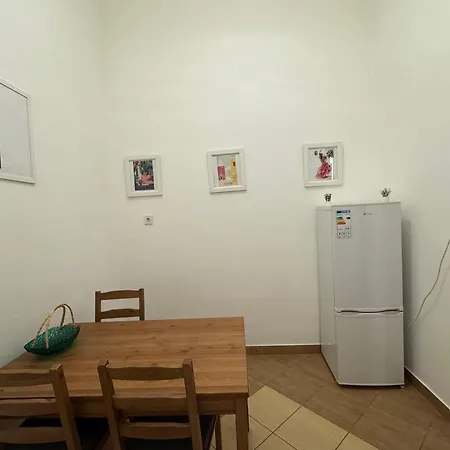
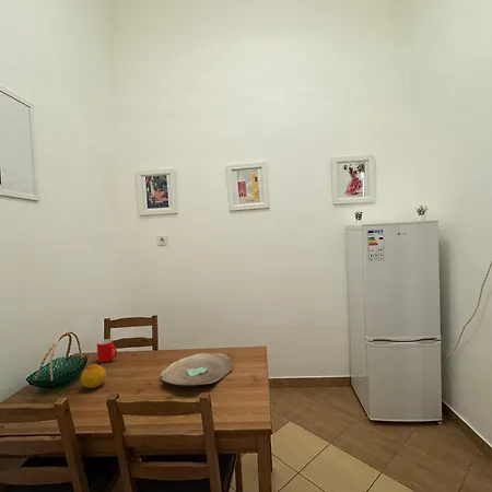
+ decorative bowl (197, 366)
+ cup (107, 351)
+ fruit (93, 375)
